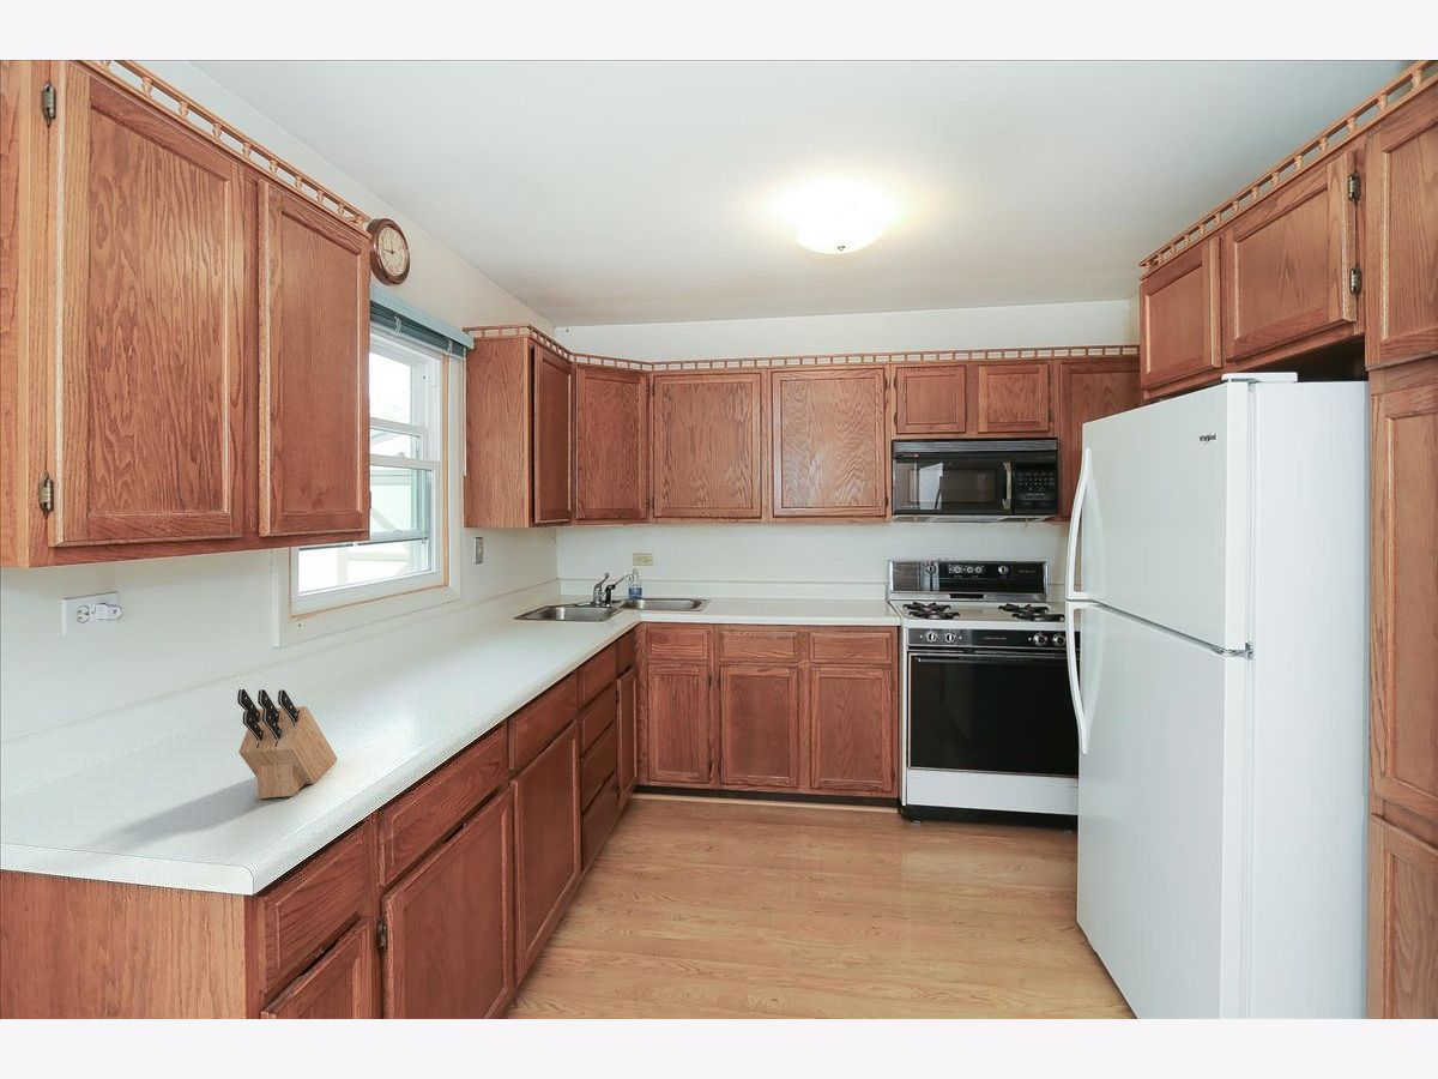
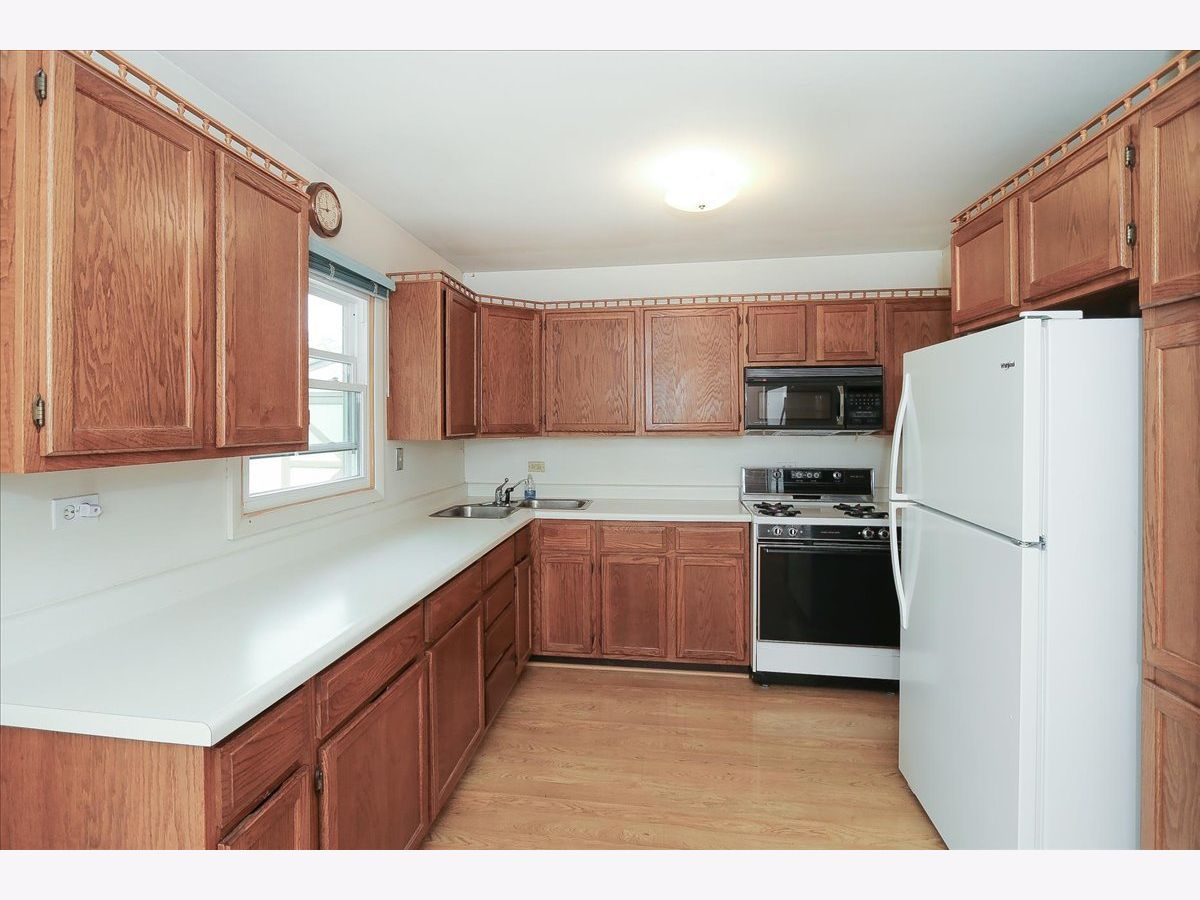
- knife block (288, 730)
